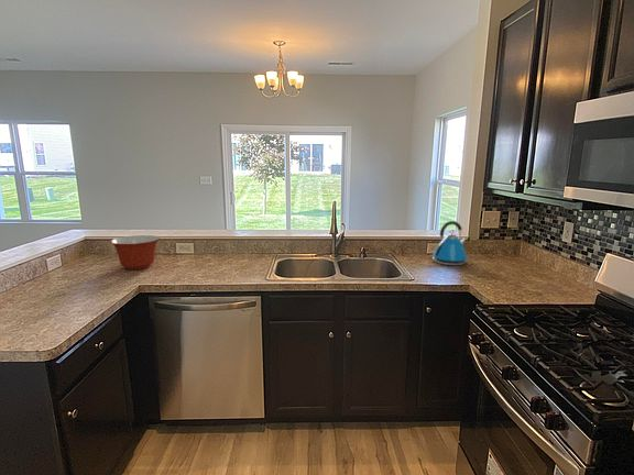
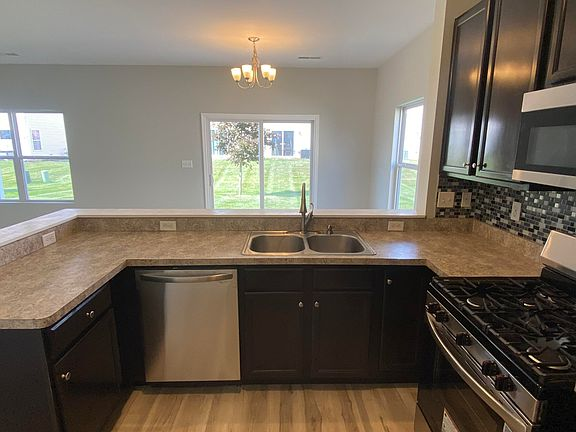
- mixing bowl (136, 253)
- kettle (449, 241)
